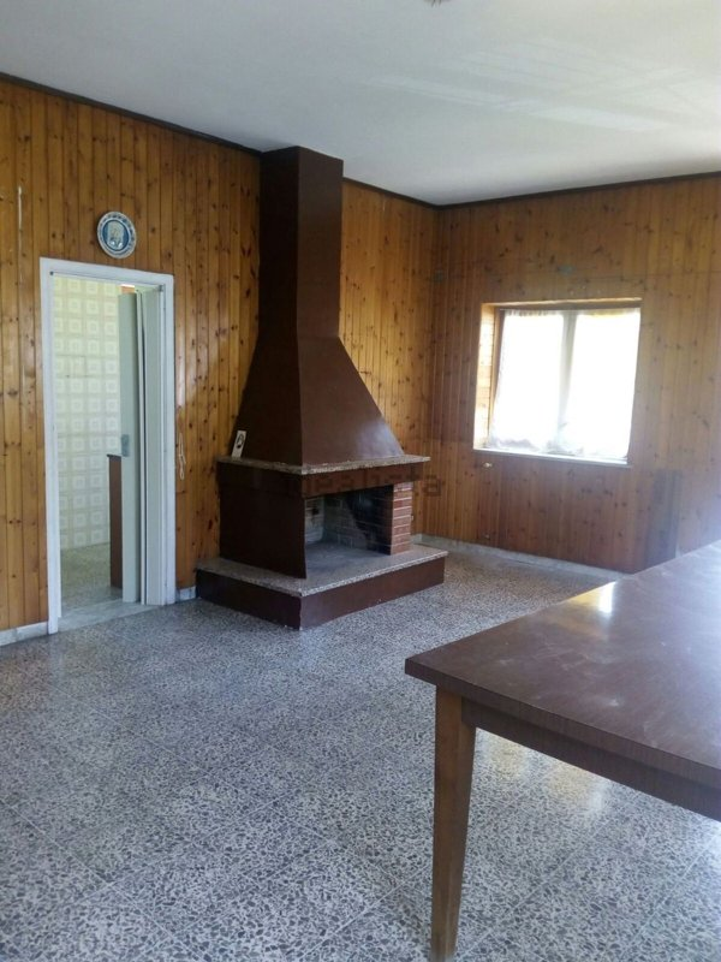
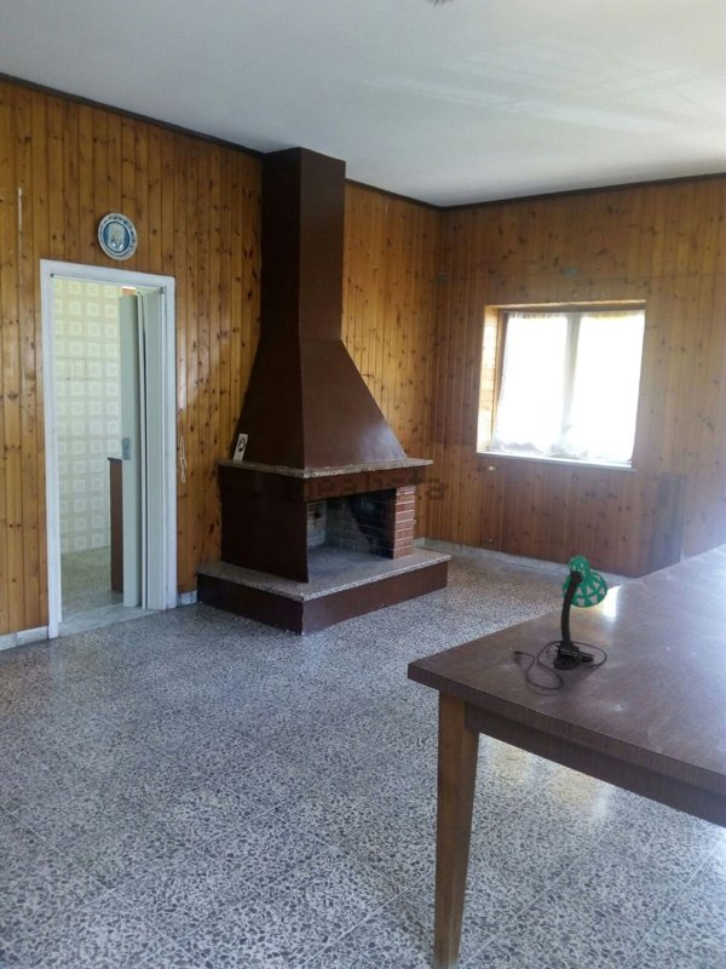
+ desk lamp (561, 612)
